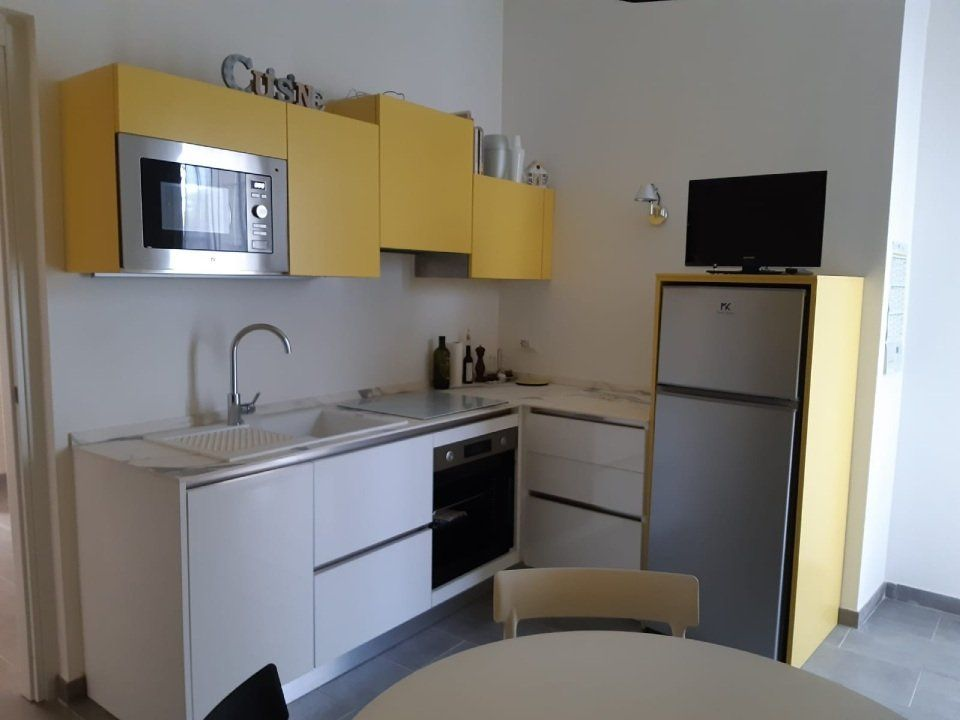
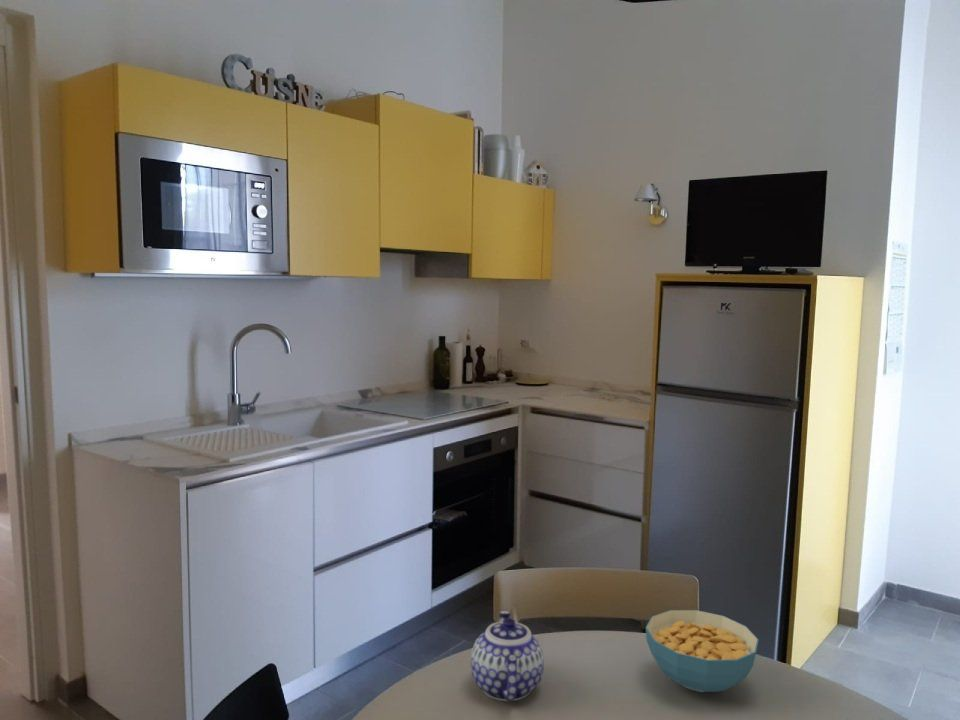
+ teapot (507, 653)
+ cereal bowl (699, 658)
